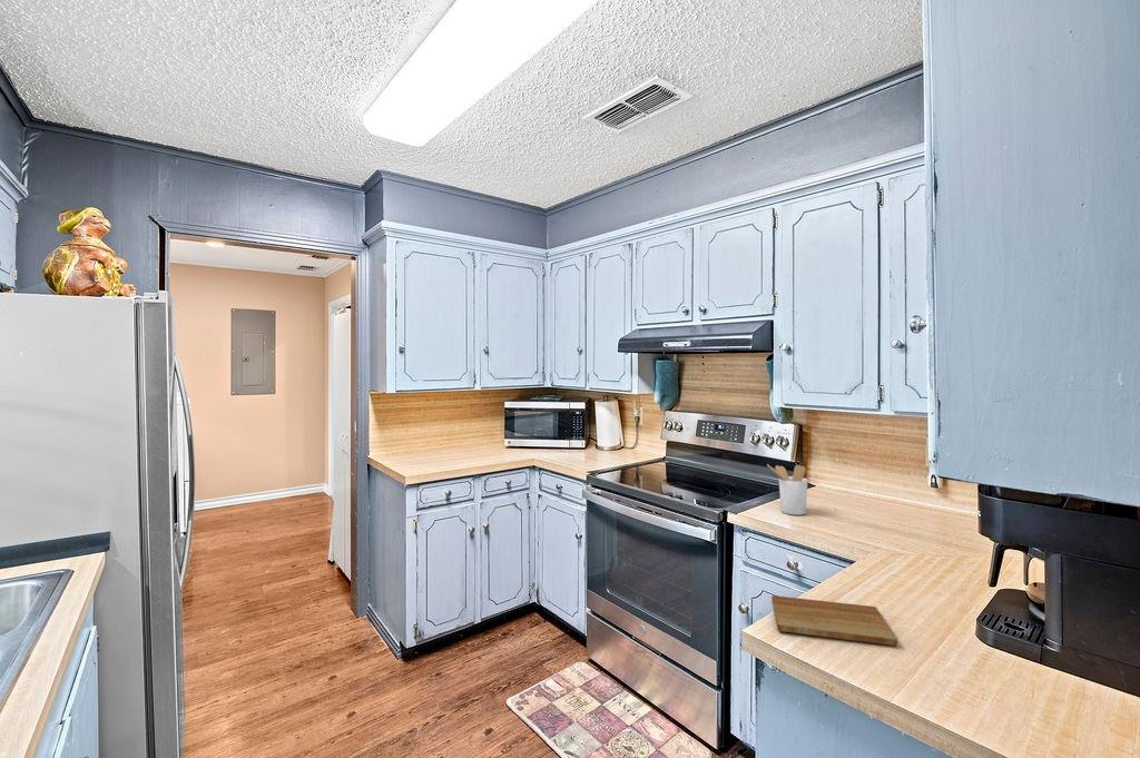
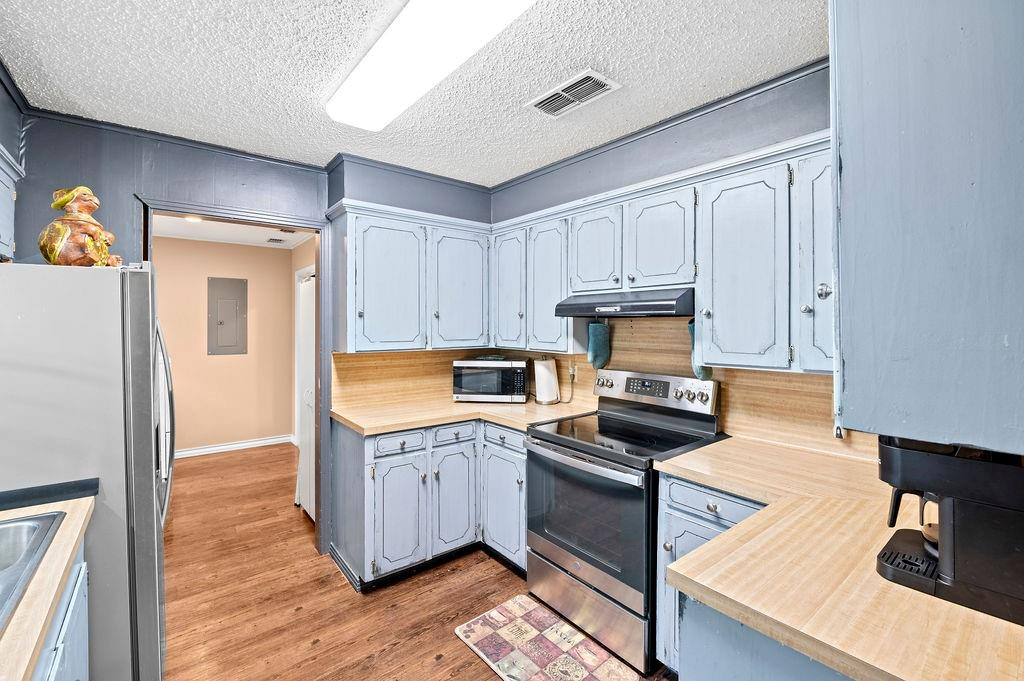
- cutting board (828, 618)
- utensil holder (786, 486)
